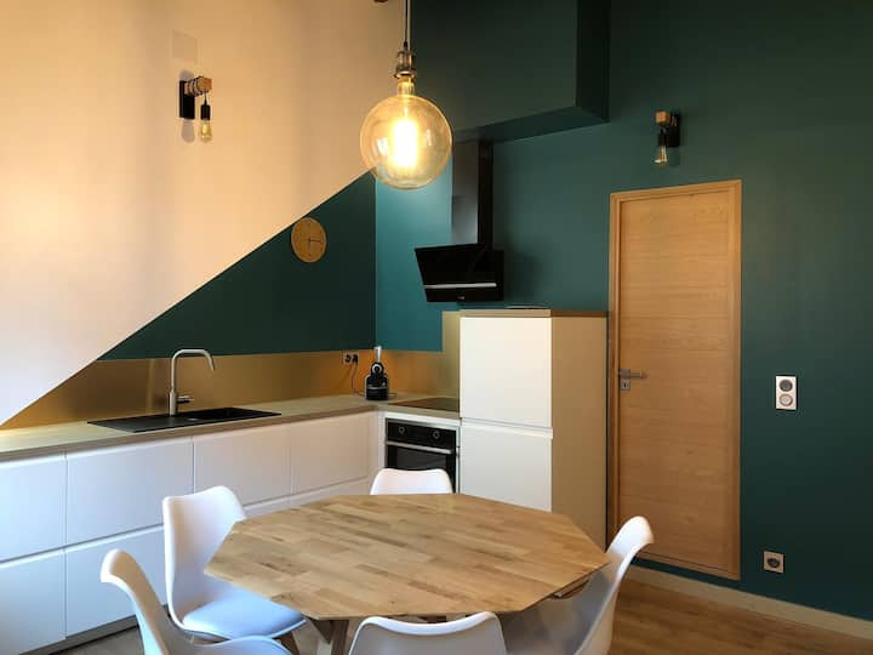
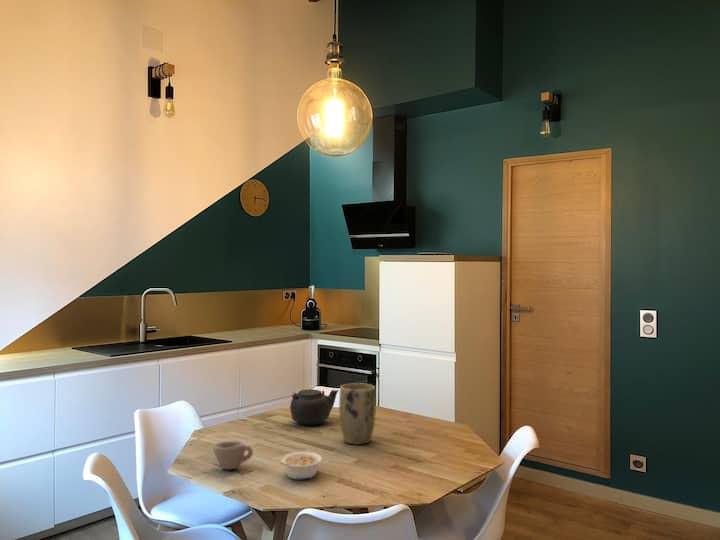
+ plant pot (357, 413)
+ teapot (314, 406)
+ legume (301, 465)
+ cup (233, 455)
